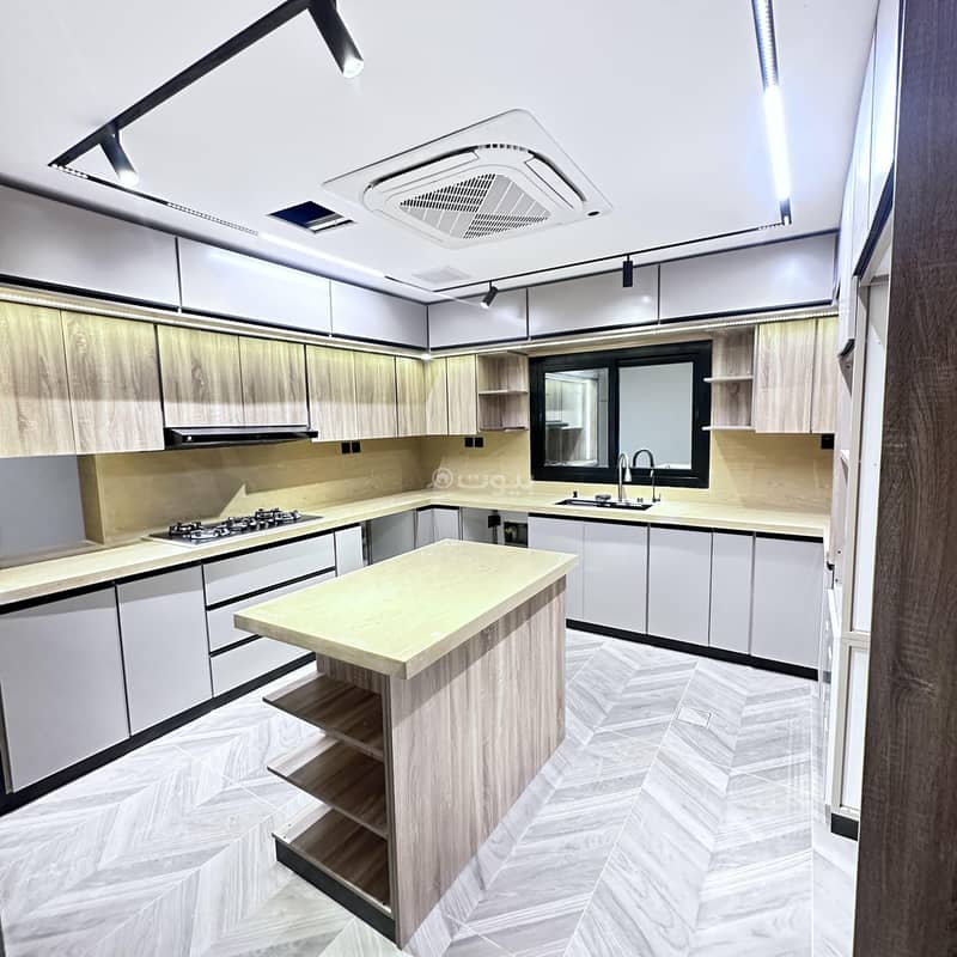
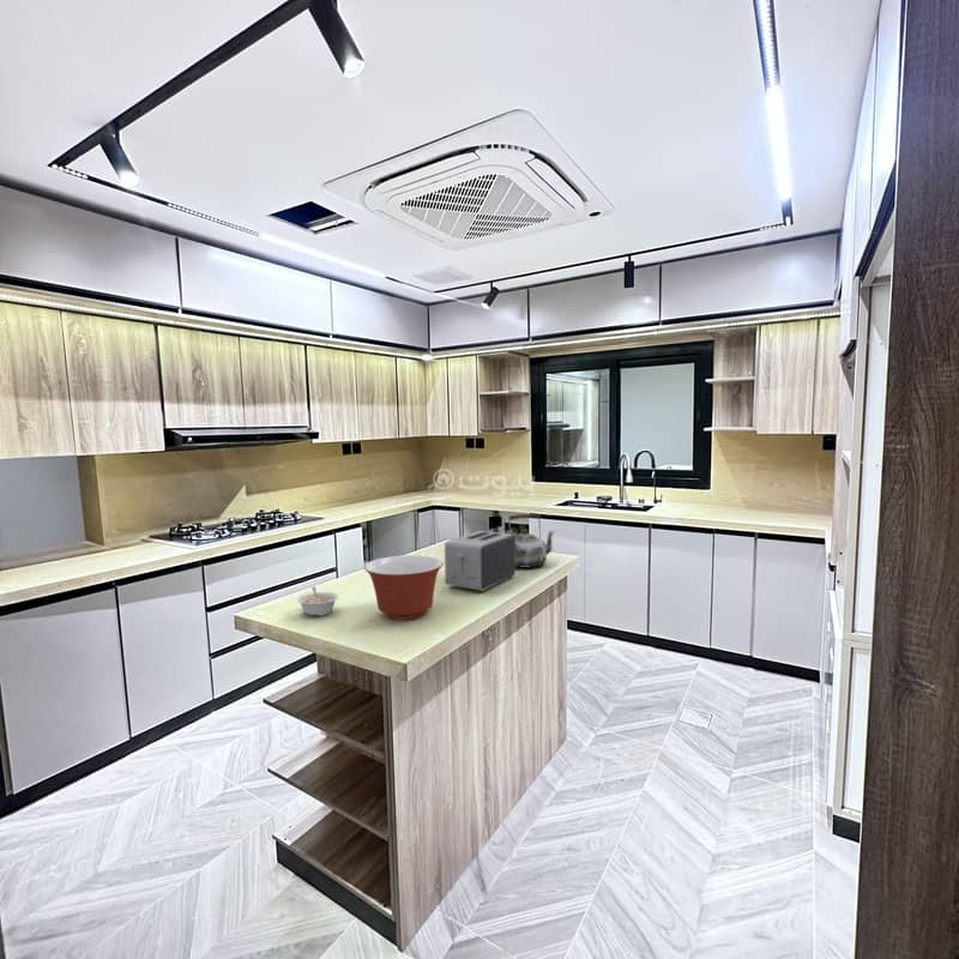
+ mixing bowl (404, 587)
+ kettle (530, 538)
+ legume (316, 603)
+ toaster (480, 560)
